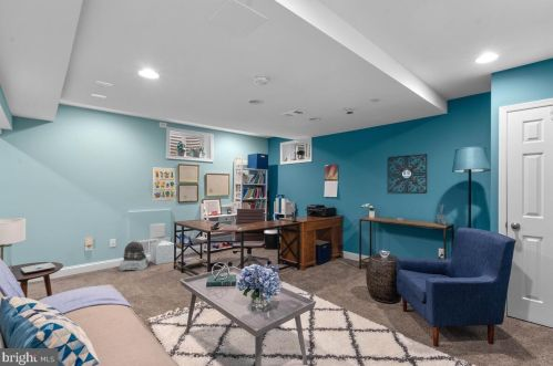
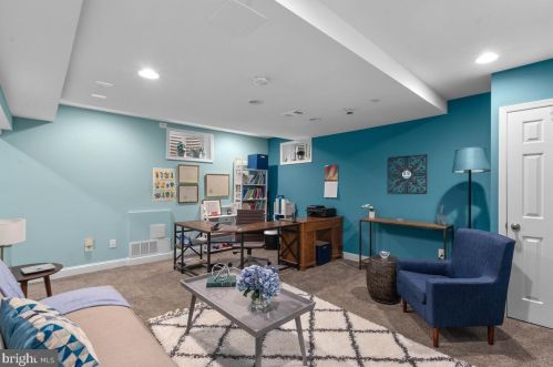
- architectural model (162, 250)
- backpack (134, 253)
